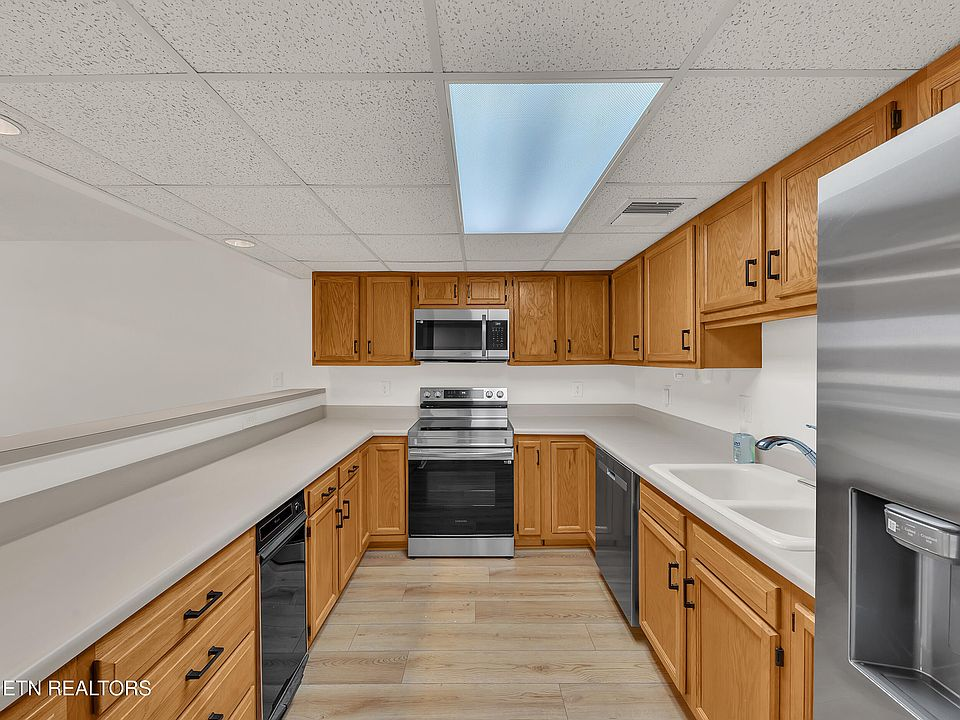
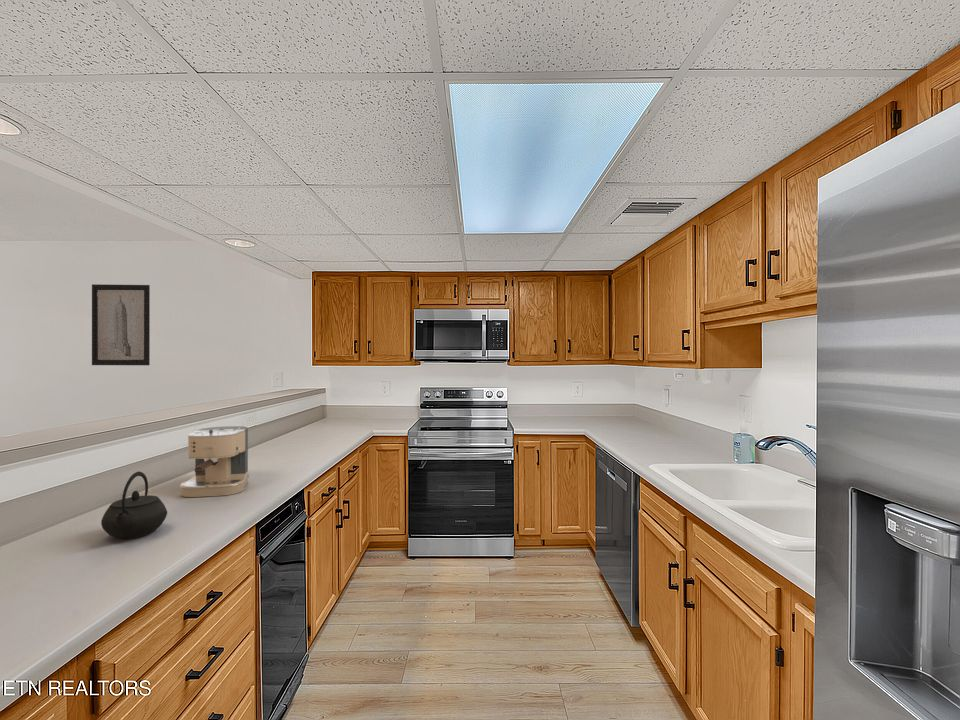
+ wall art (120, 325)
+ kettle (133, 504)
+ coffee maker (215, 458)
